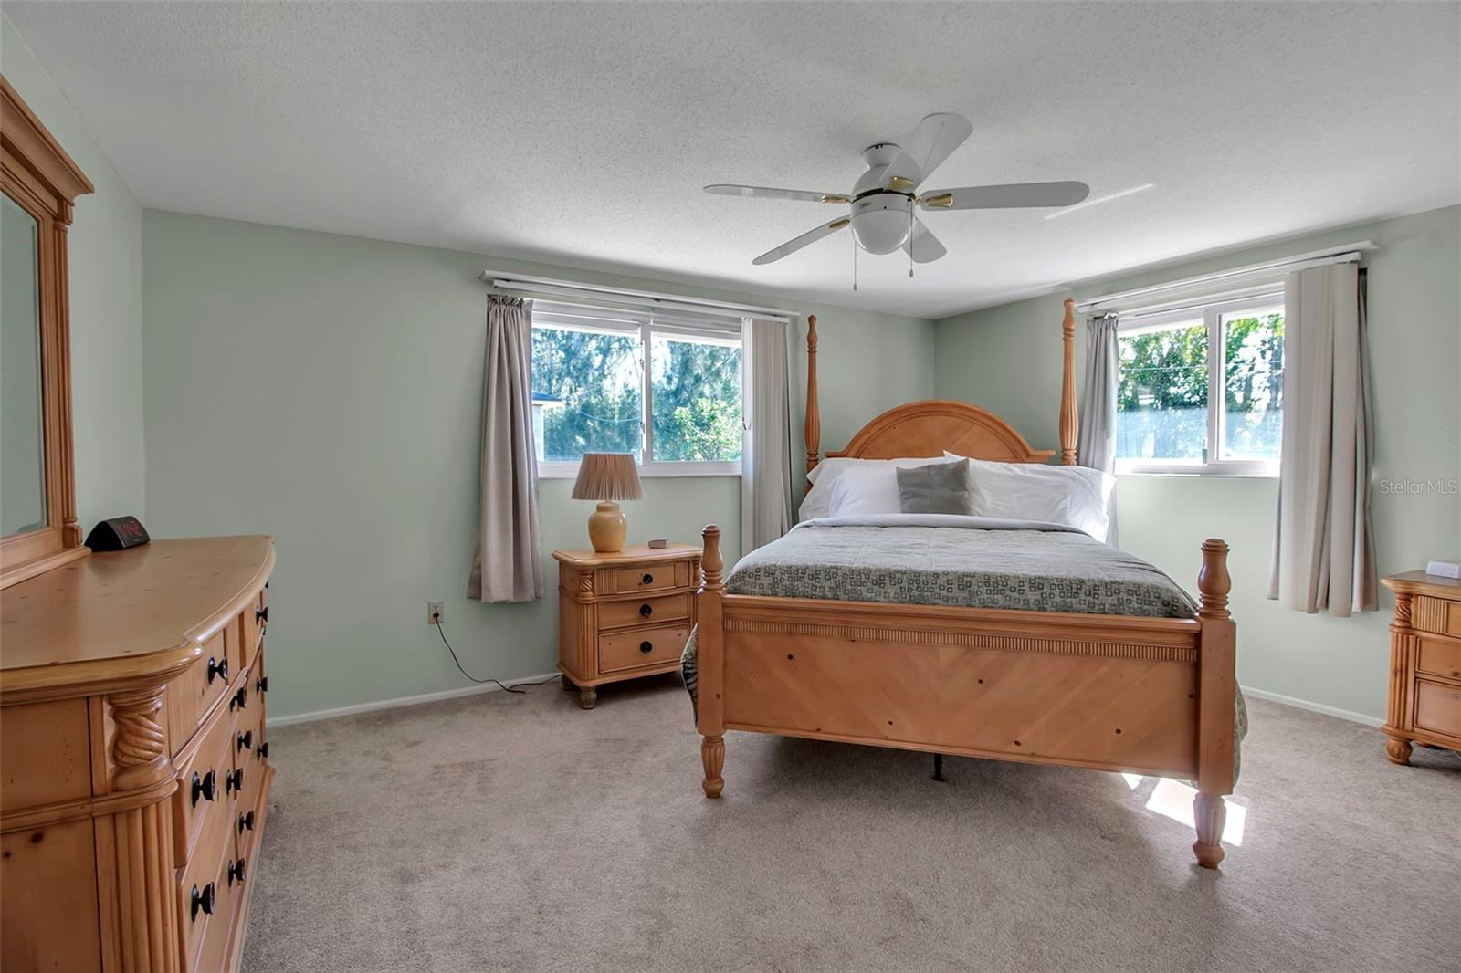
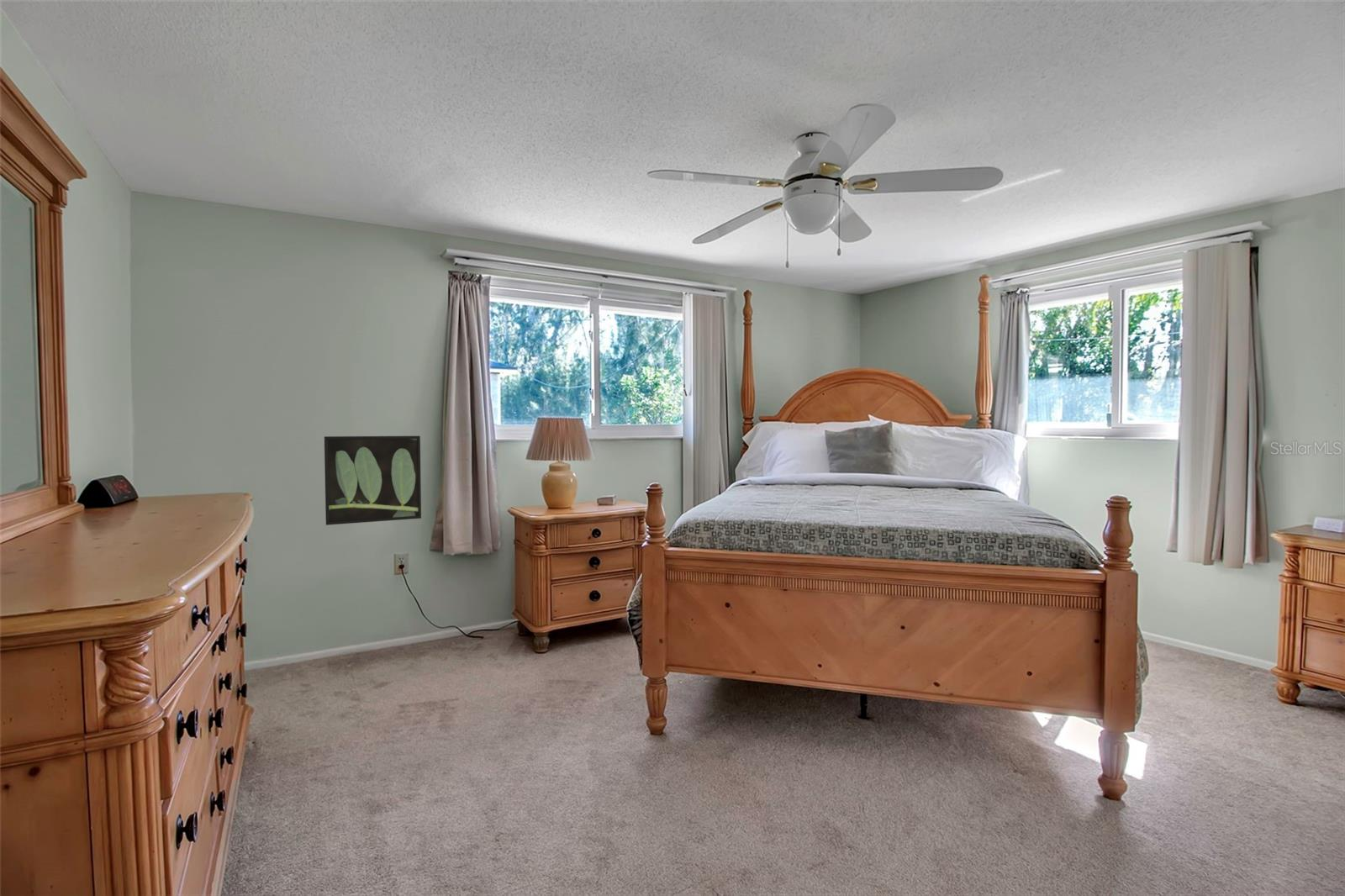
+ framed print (374, 478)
